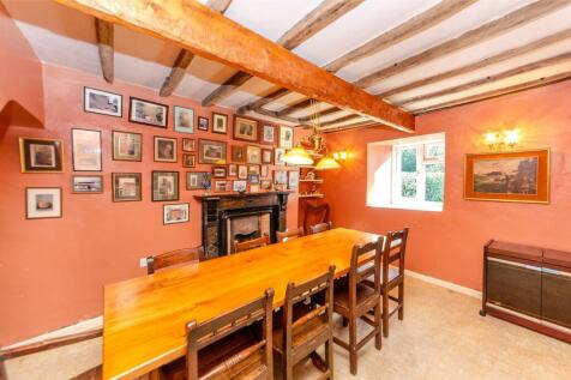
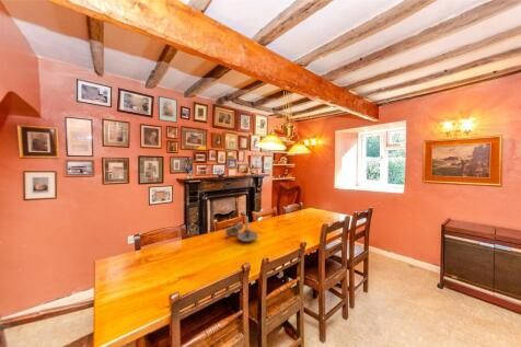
+ candlestick (242, 224)
